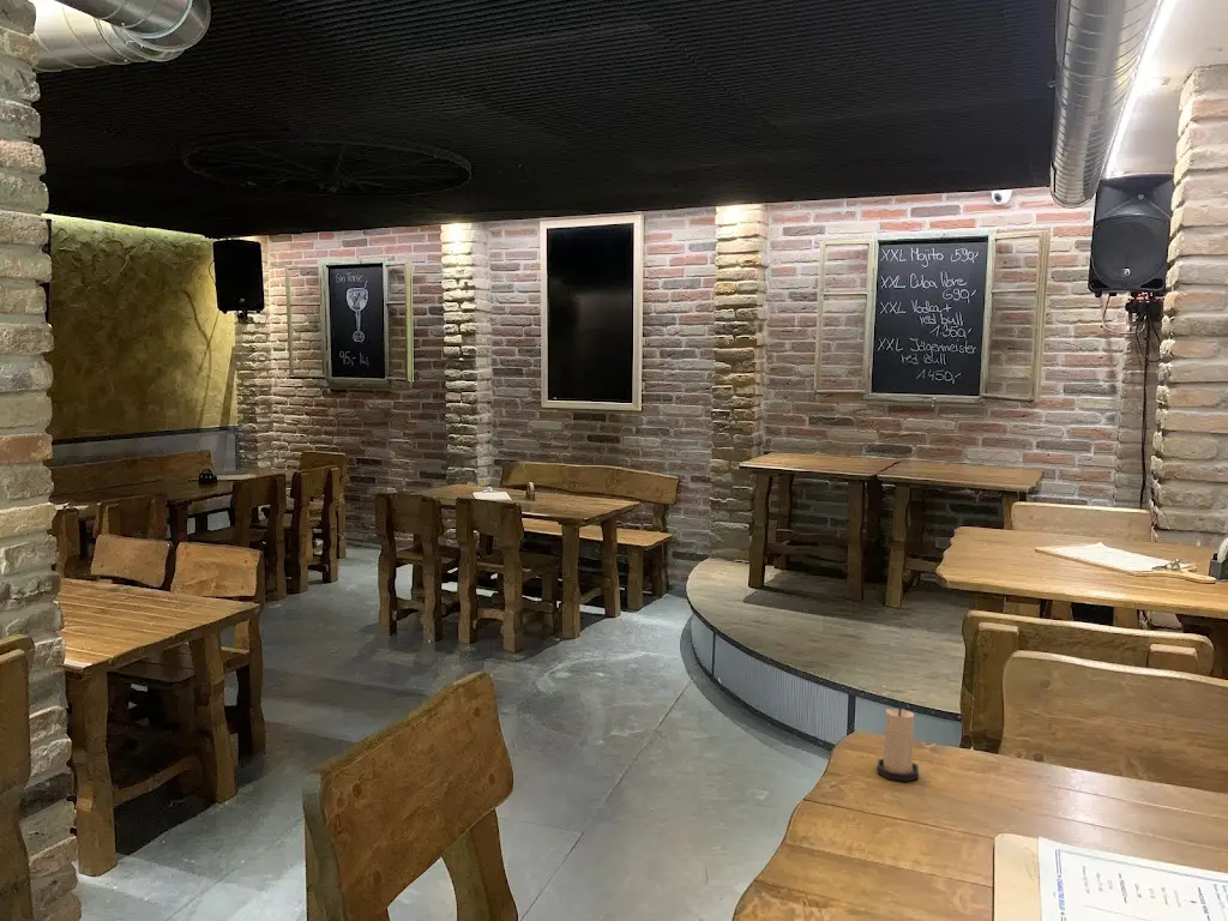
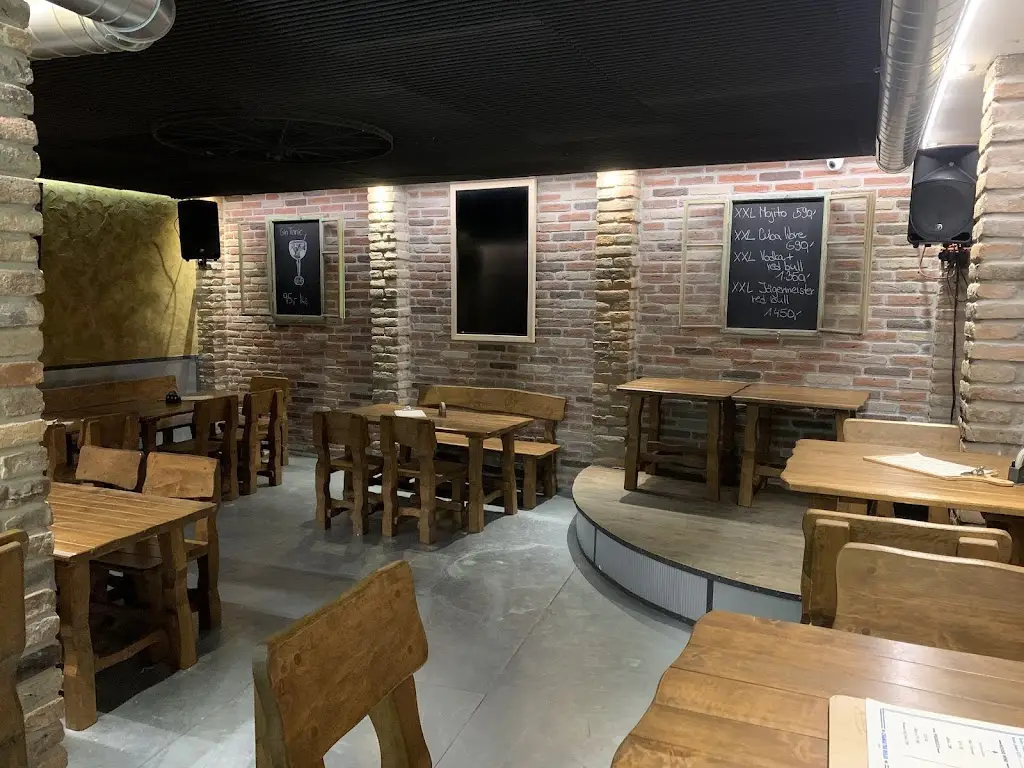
- candle (898, 739)
